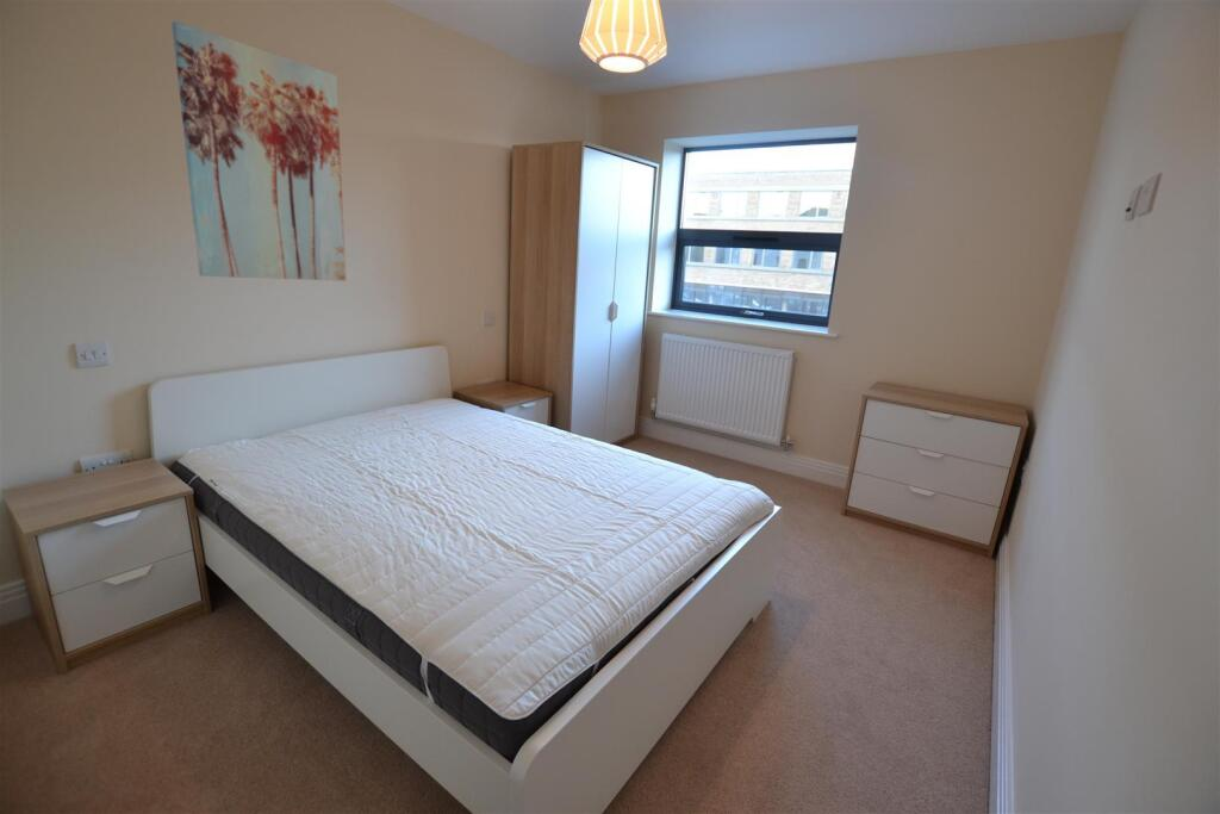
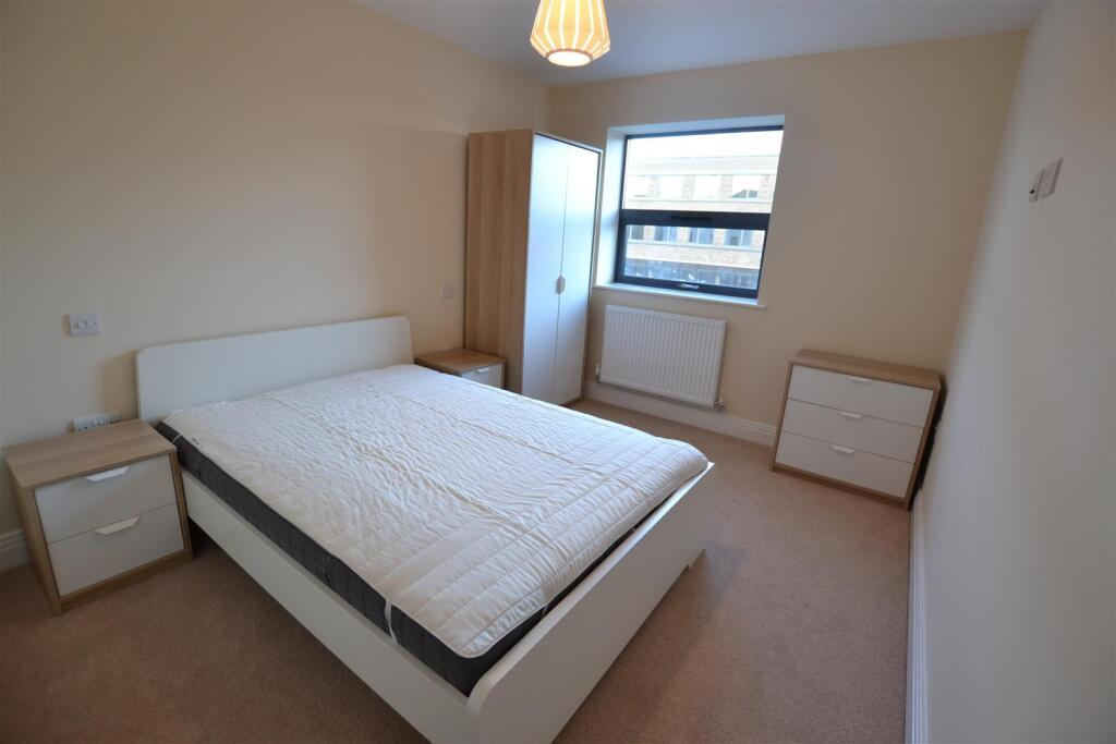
- wall art (272, 169)
